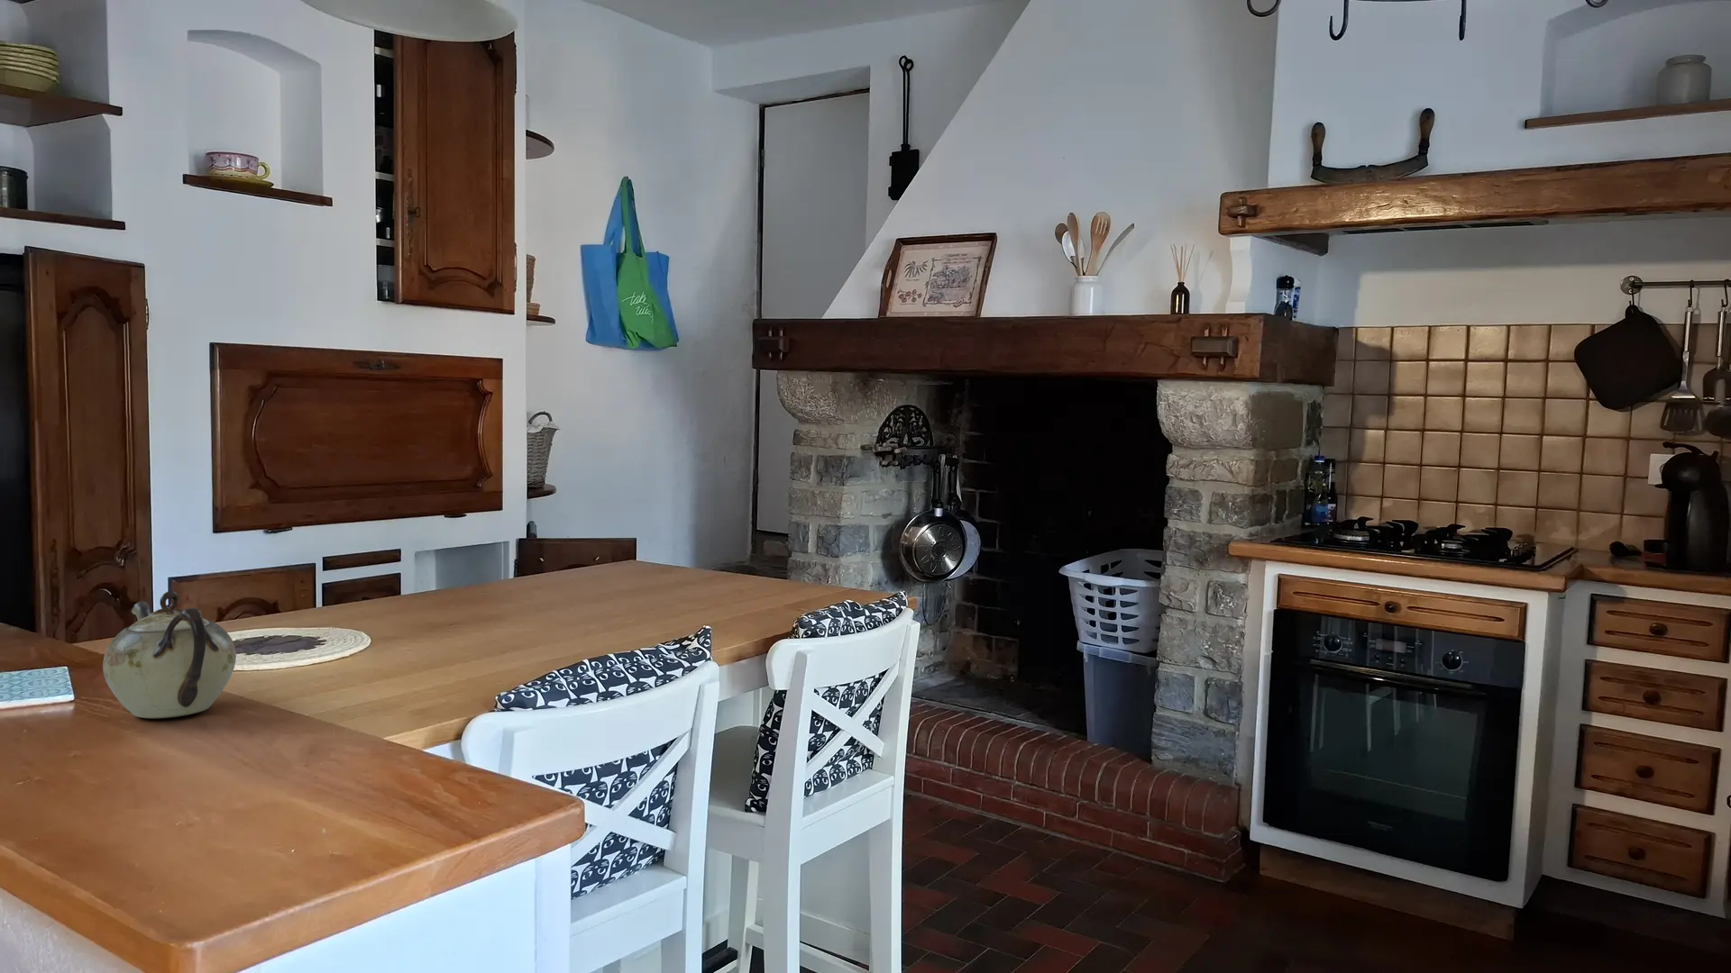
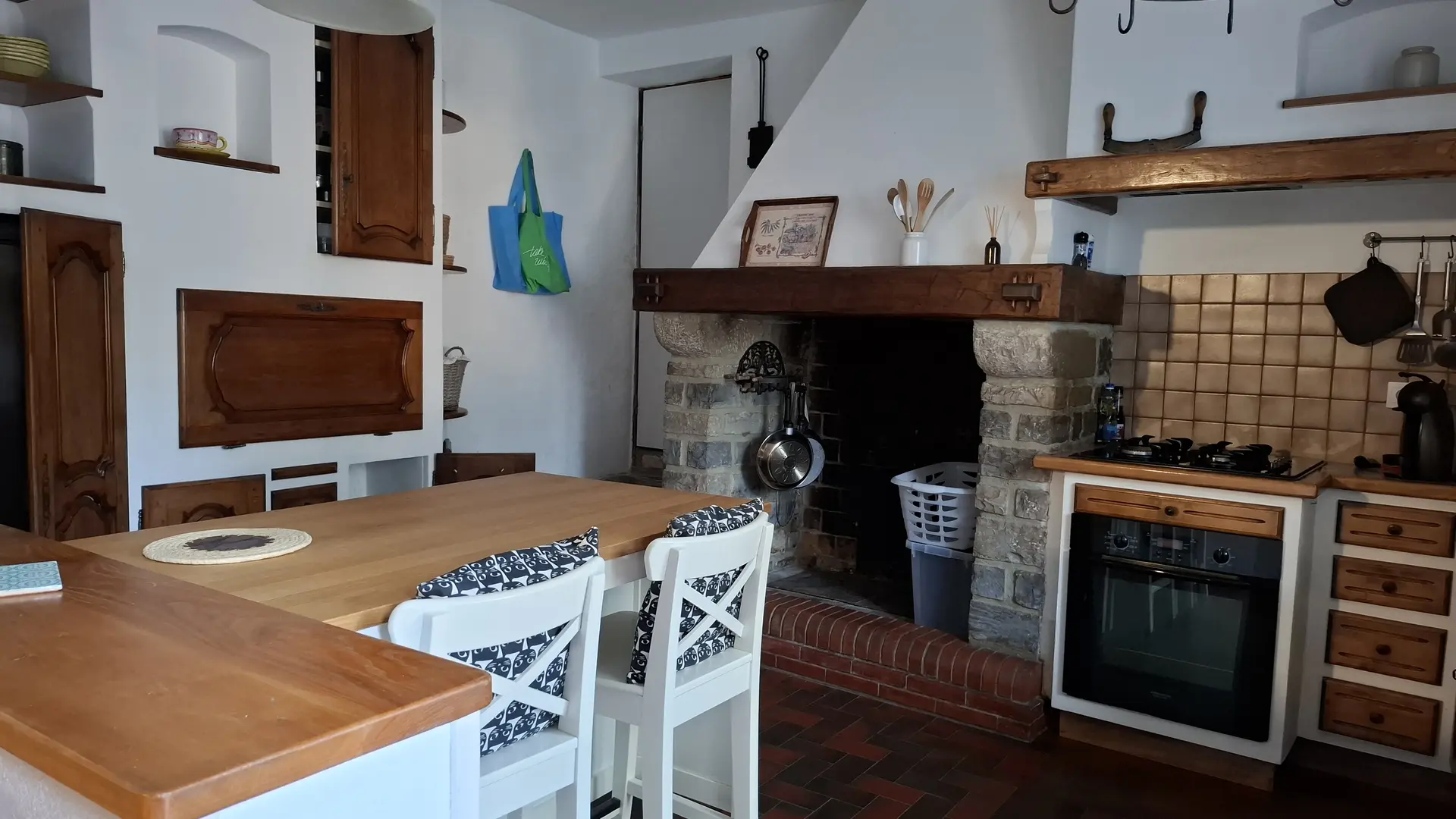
- teapot (166, 650)
